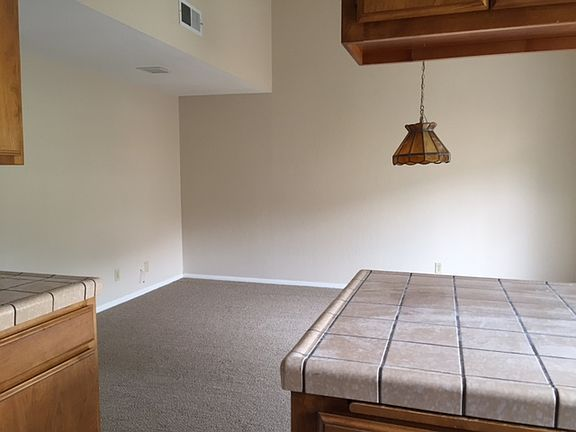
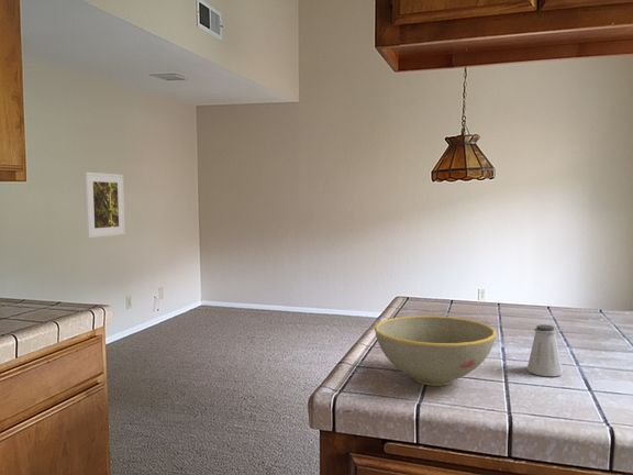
+ saltshaker (544, 349)
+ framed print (106, 205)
+ bowl (433, 353)
